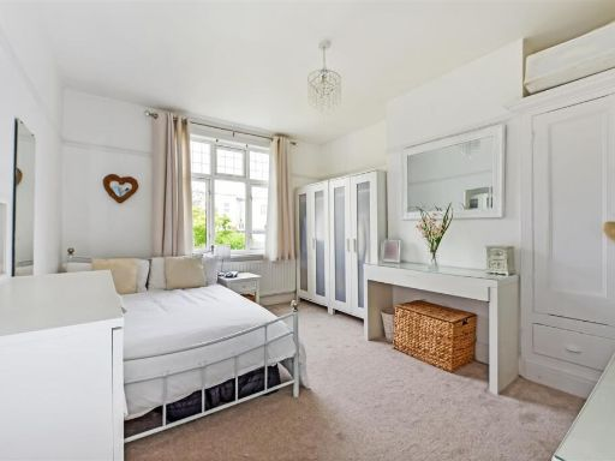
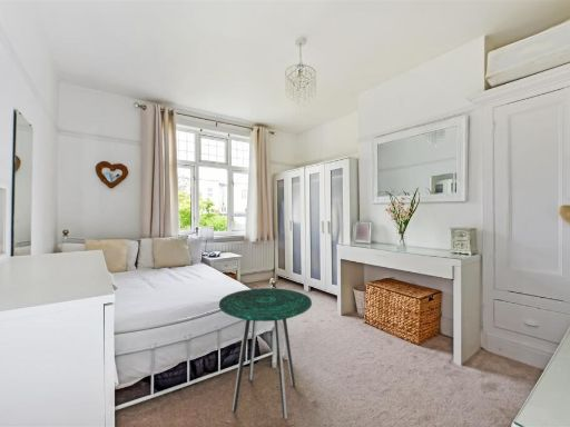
+ side table (254, 348)
